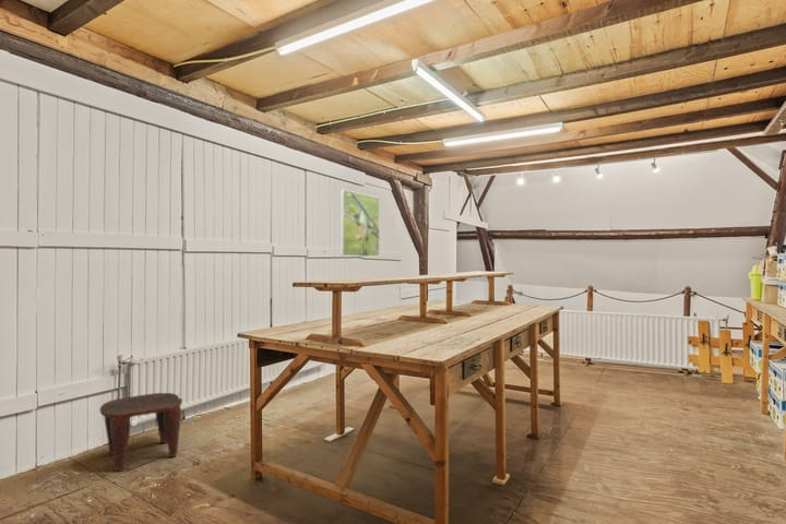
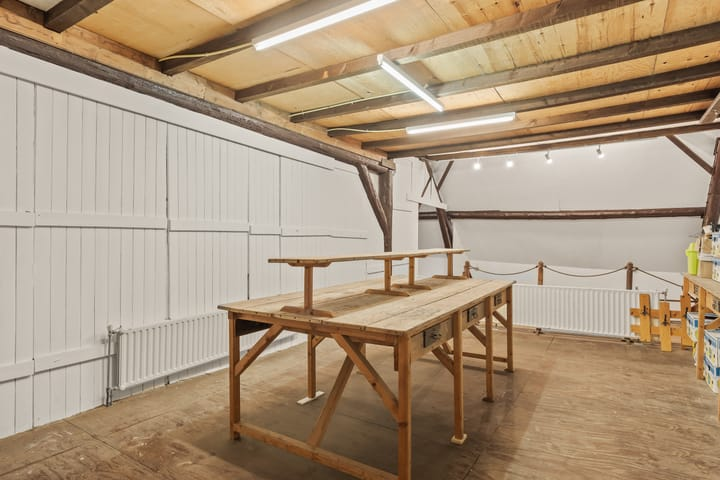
- stool (129, 428)
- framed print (360, 225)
